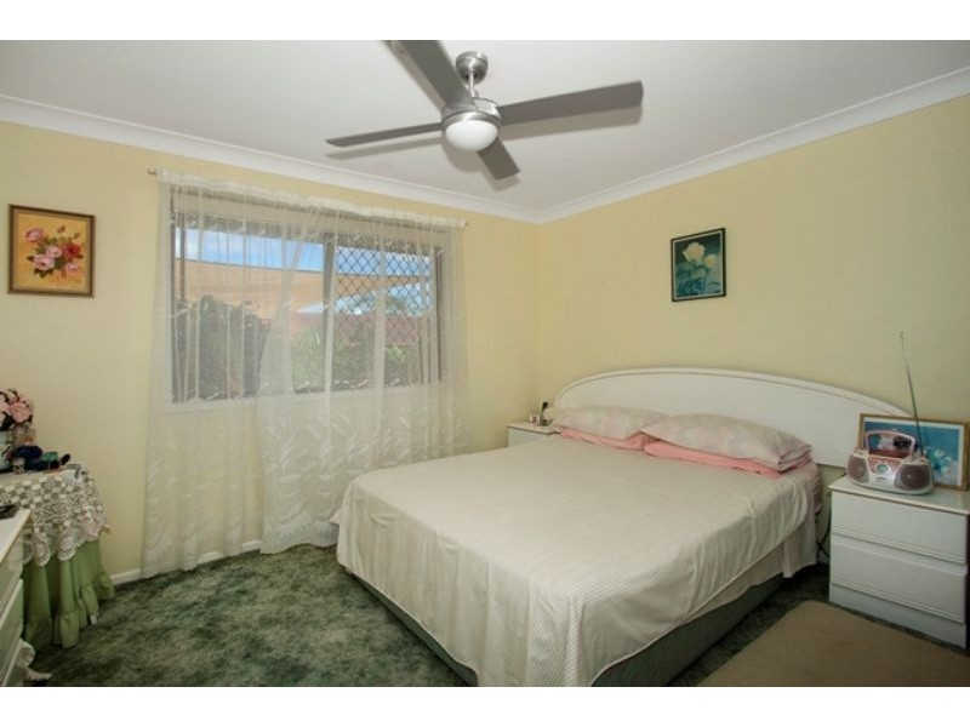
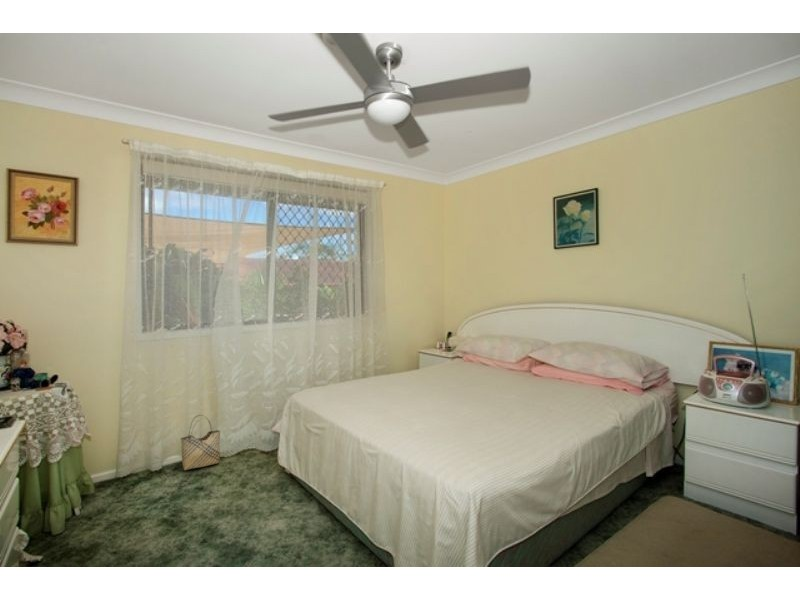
+ woven basket (201, 440)
